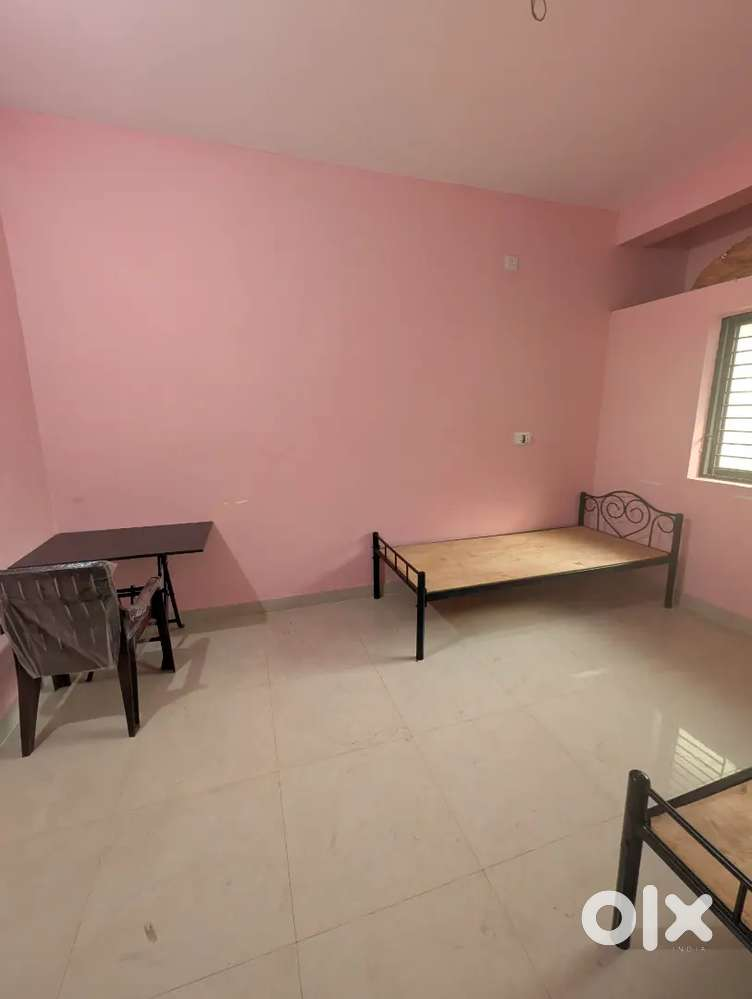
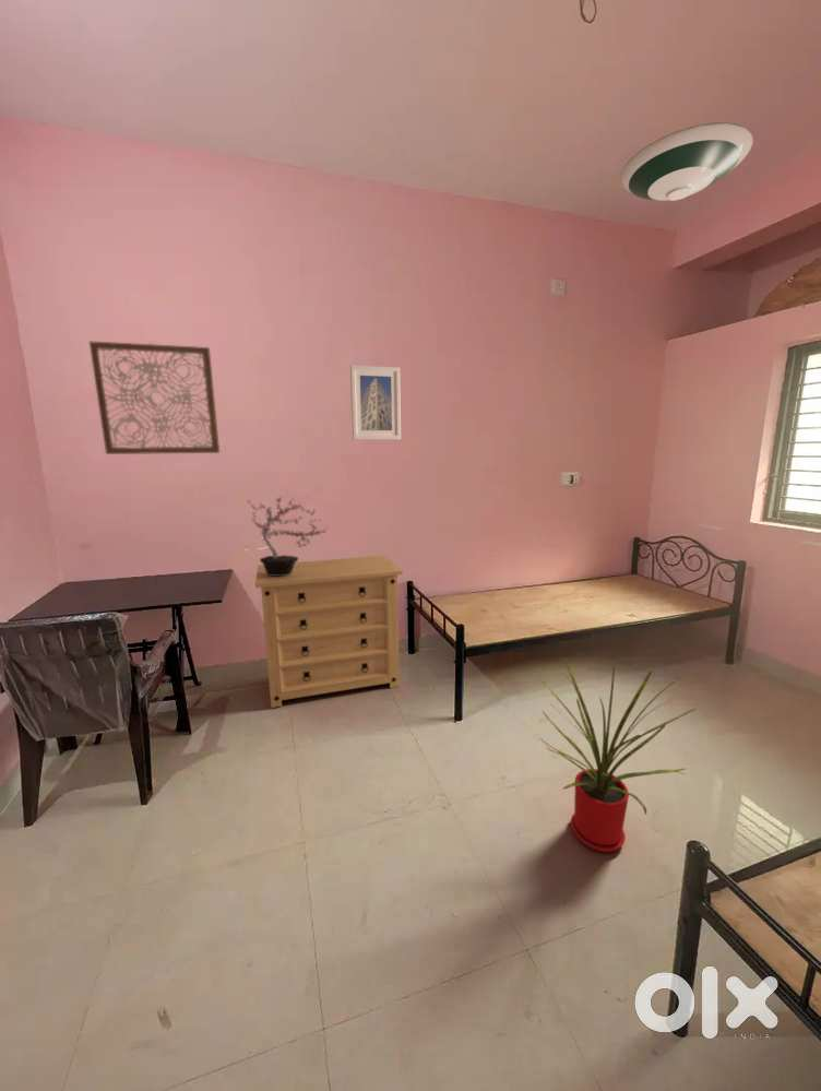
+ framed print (376, 403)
+ potted plant (290, 534)
+ house plant (603, 754)
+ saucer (680, 179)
+ dresser (331, 626)
+ wall art (154, 402)
